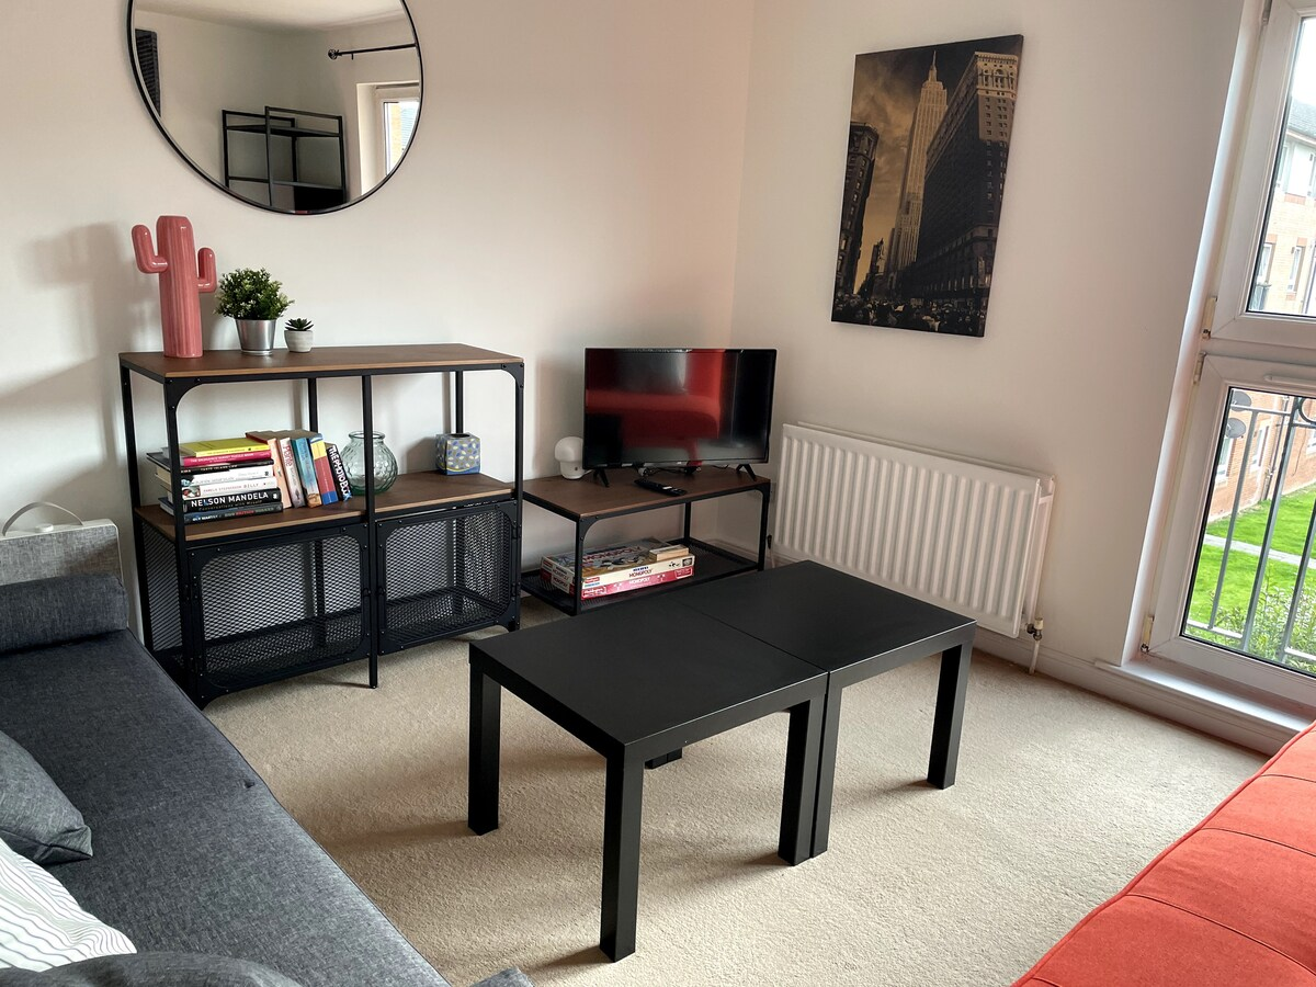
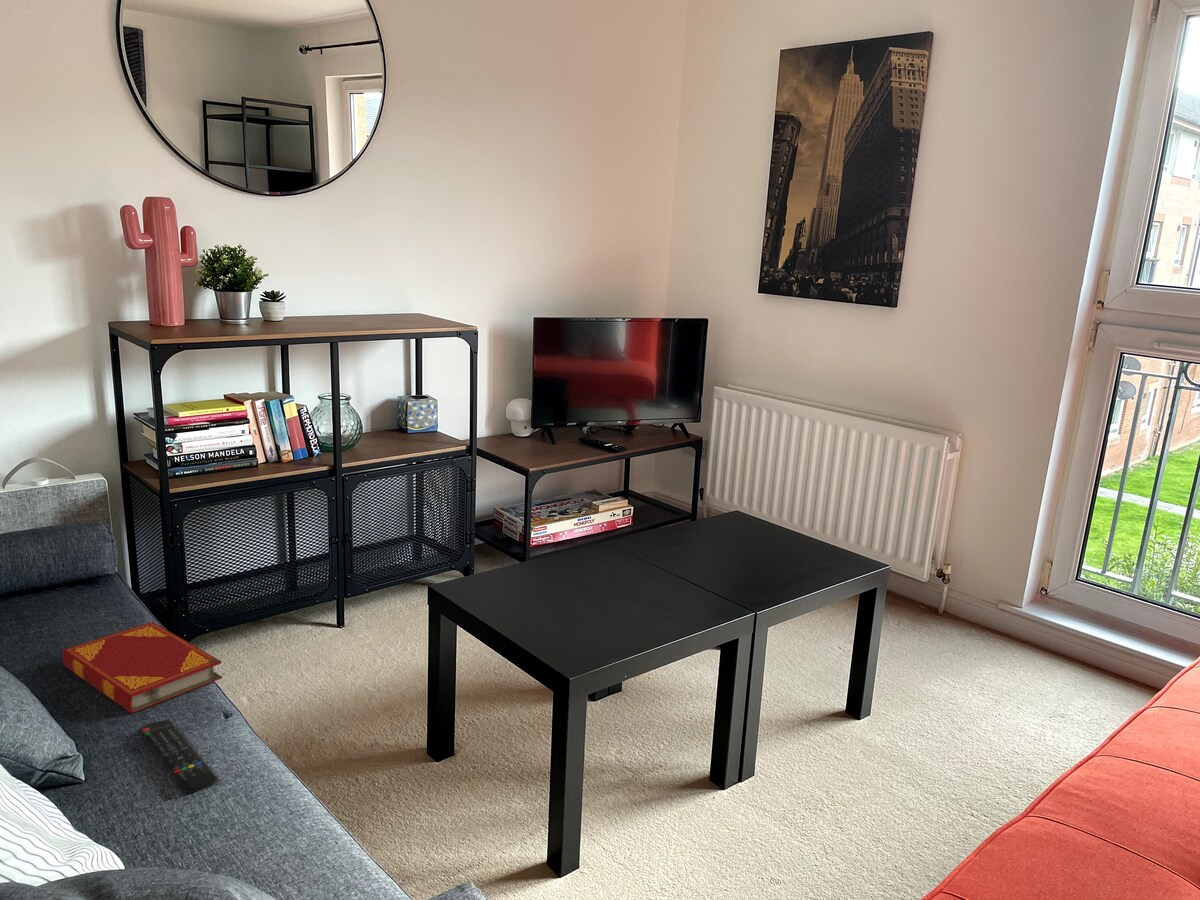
+ remote control (175, 754)
+ hardback book (142, 664)
